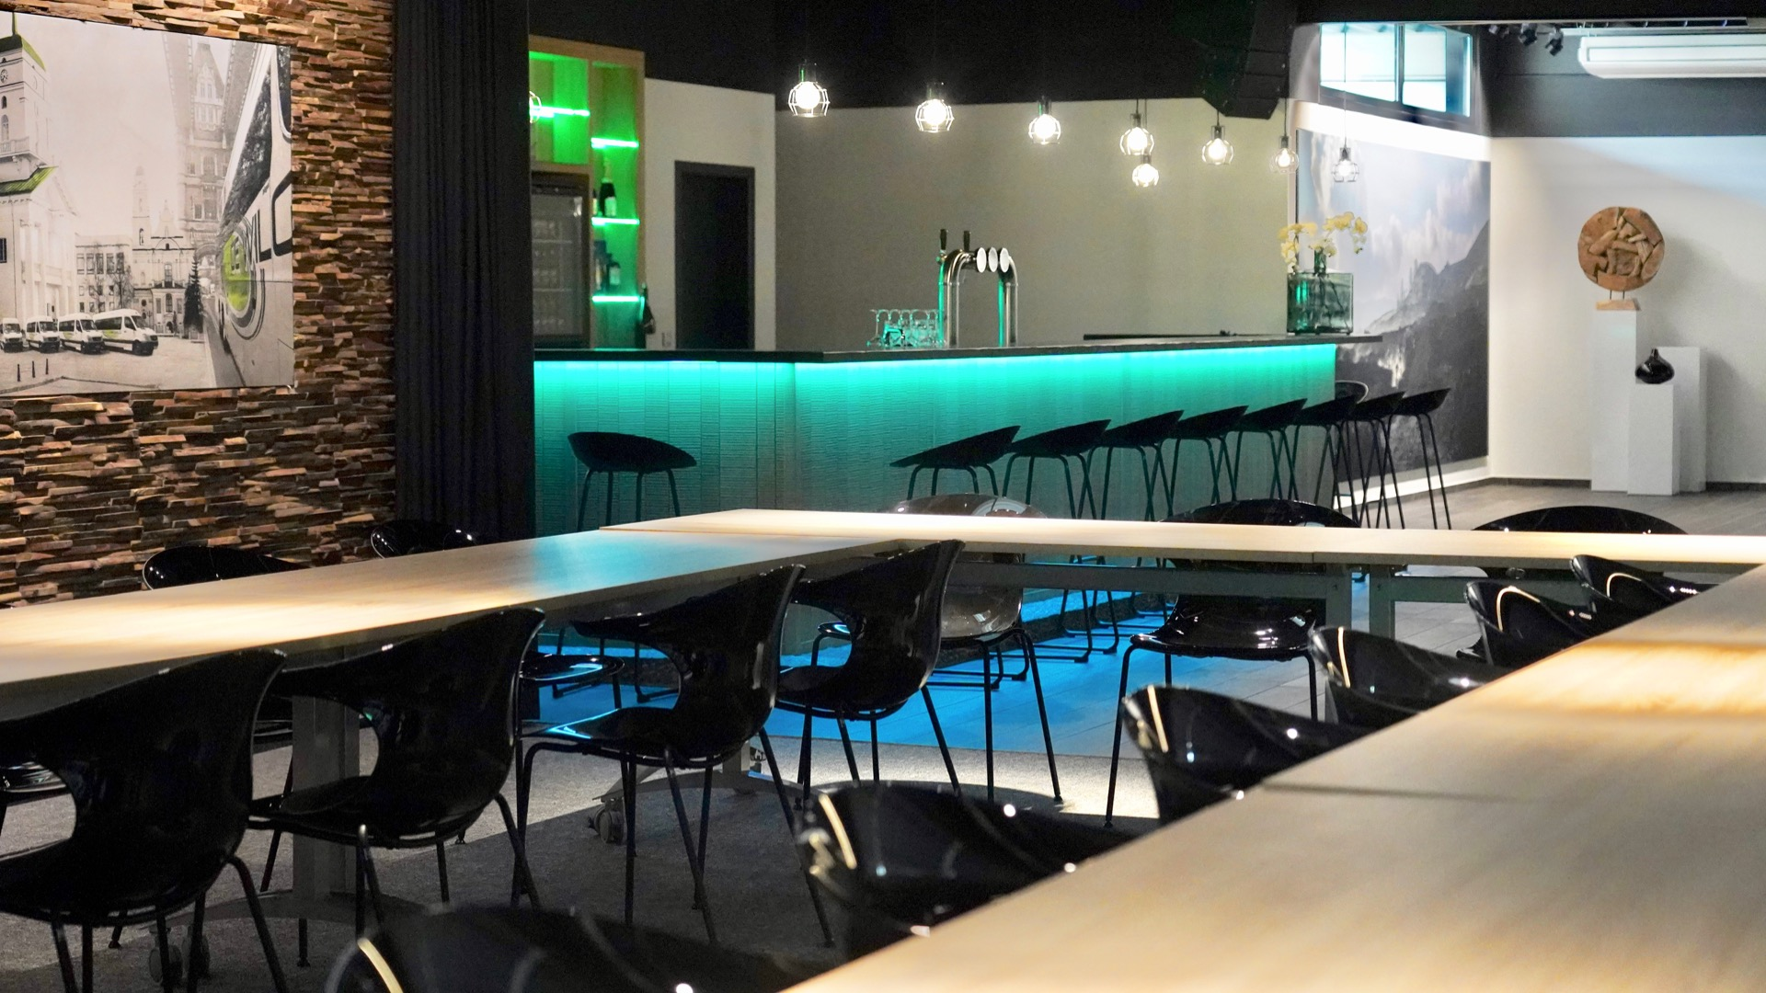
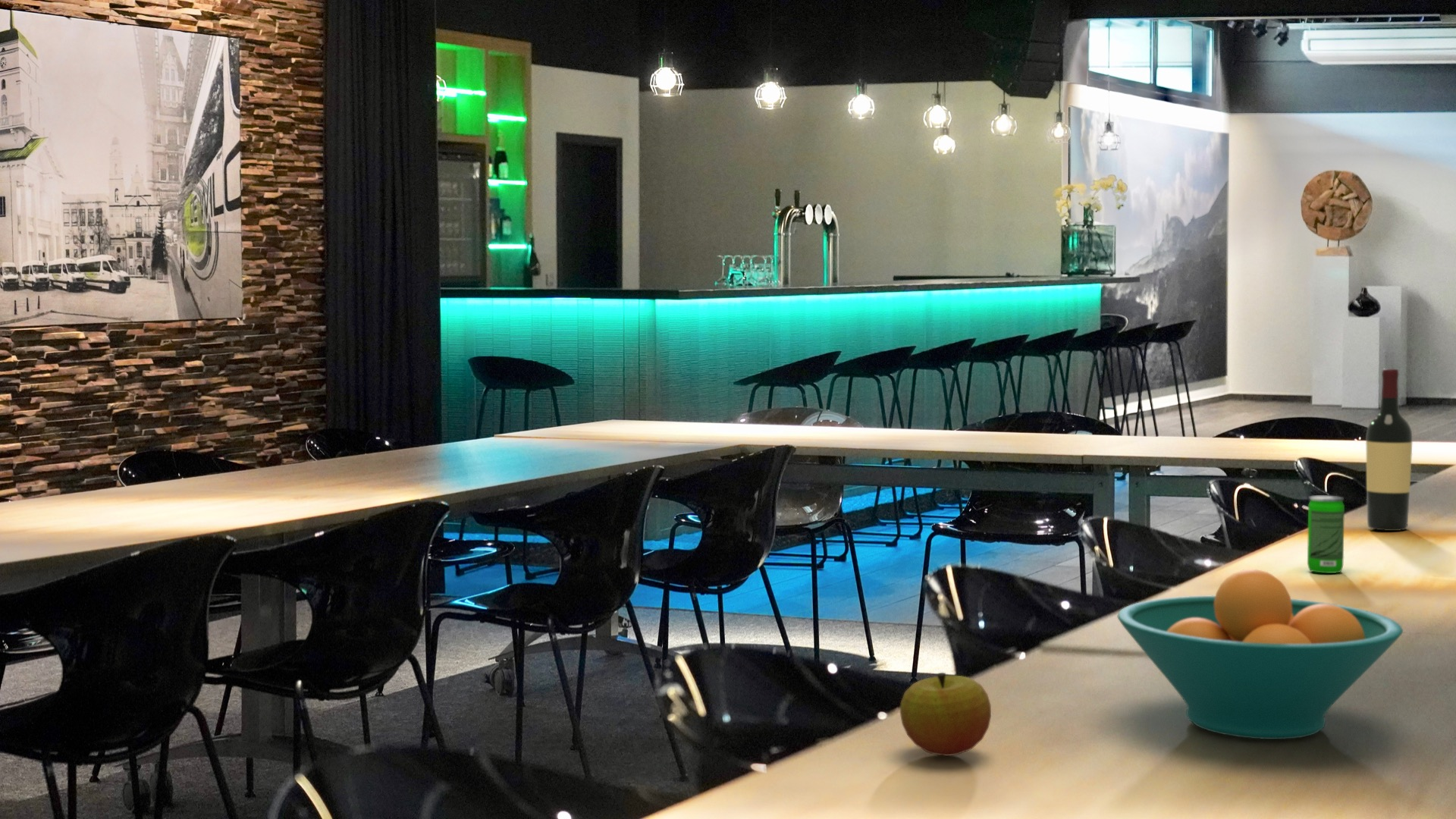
+ wine bottle (1389, 449)
+ fruit bowl (1256, 648)
+ beverage can (1326, 534)
+ apple (945, 713)
